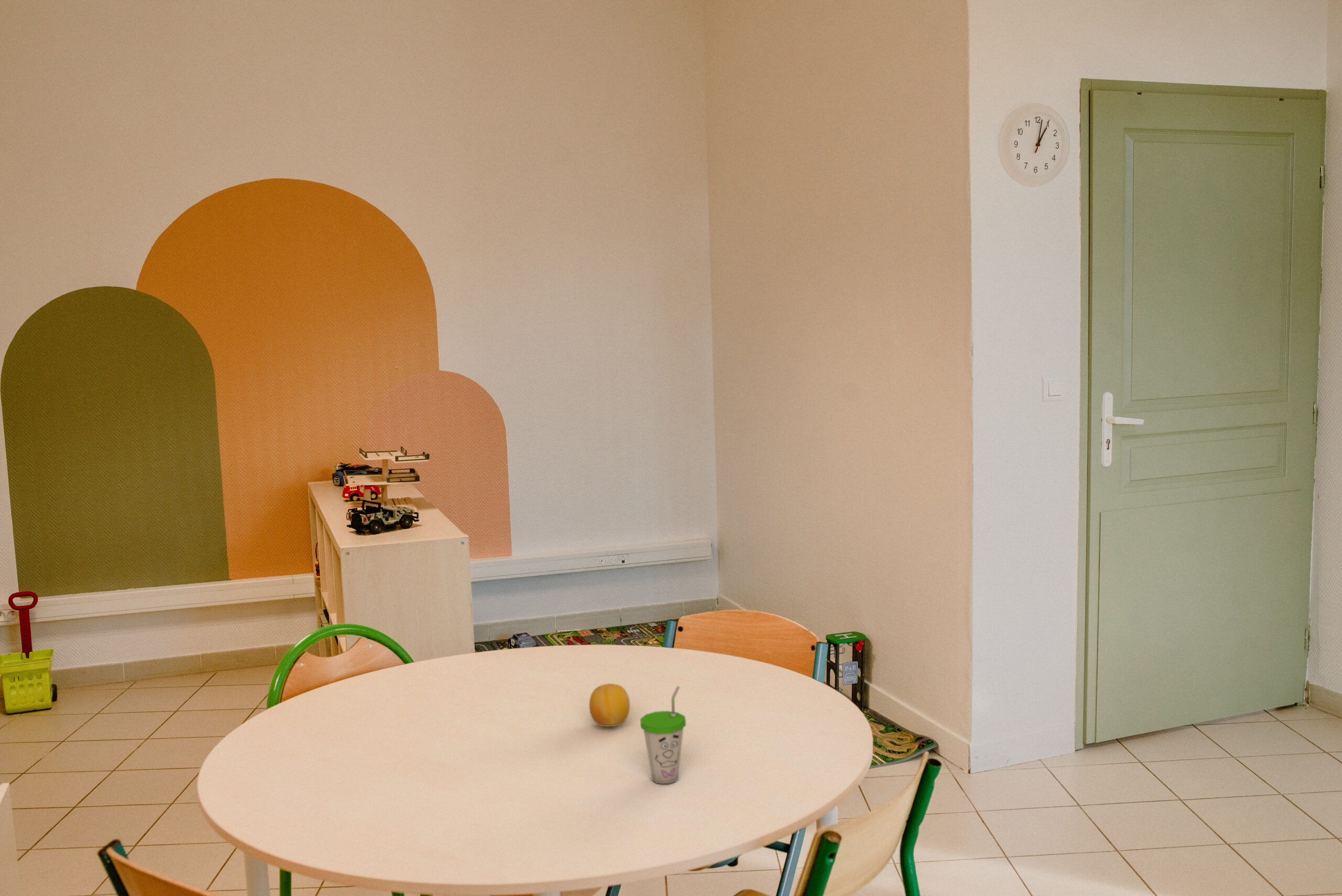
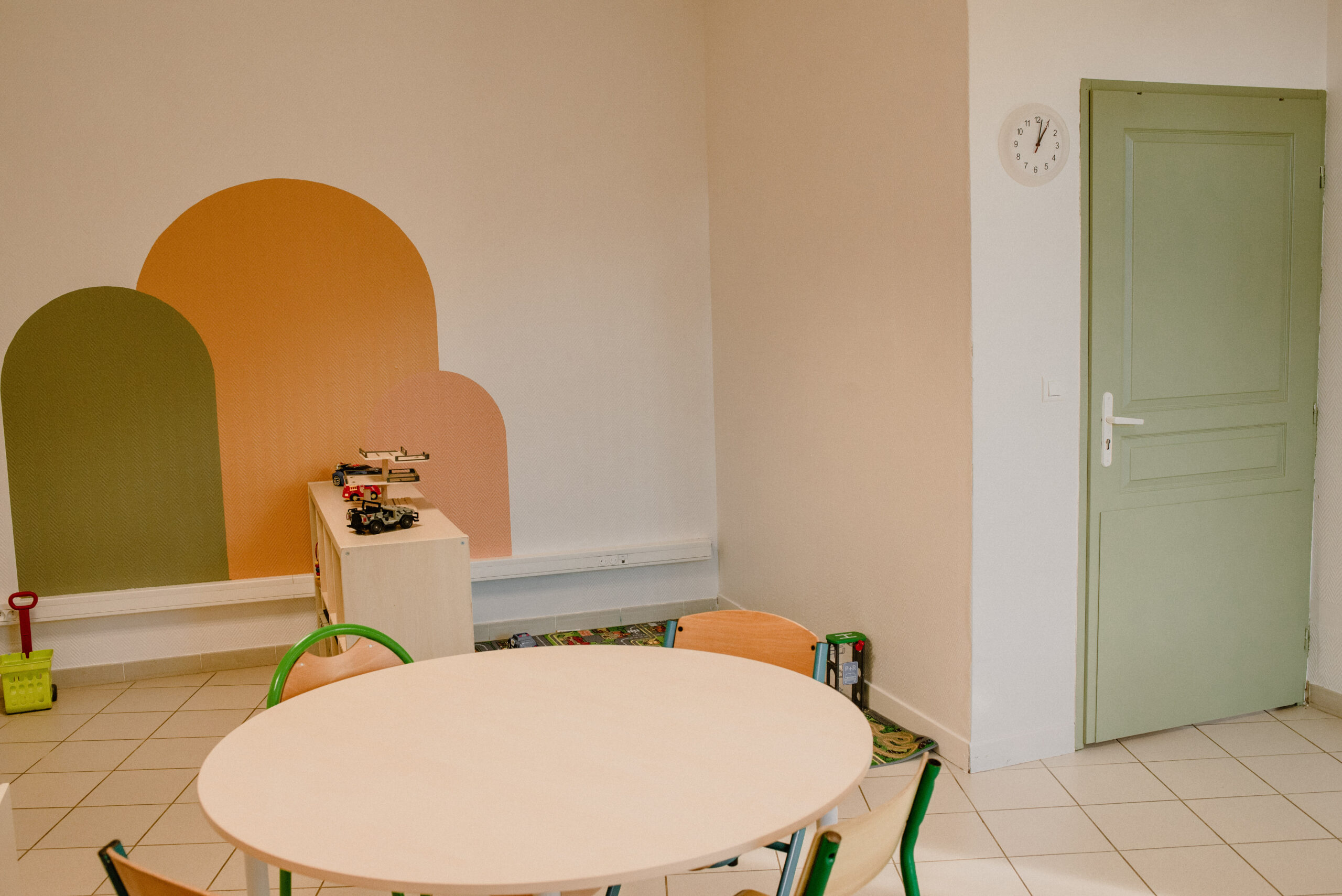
- fruit (609, 705)
- cup (663, 735)
